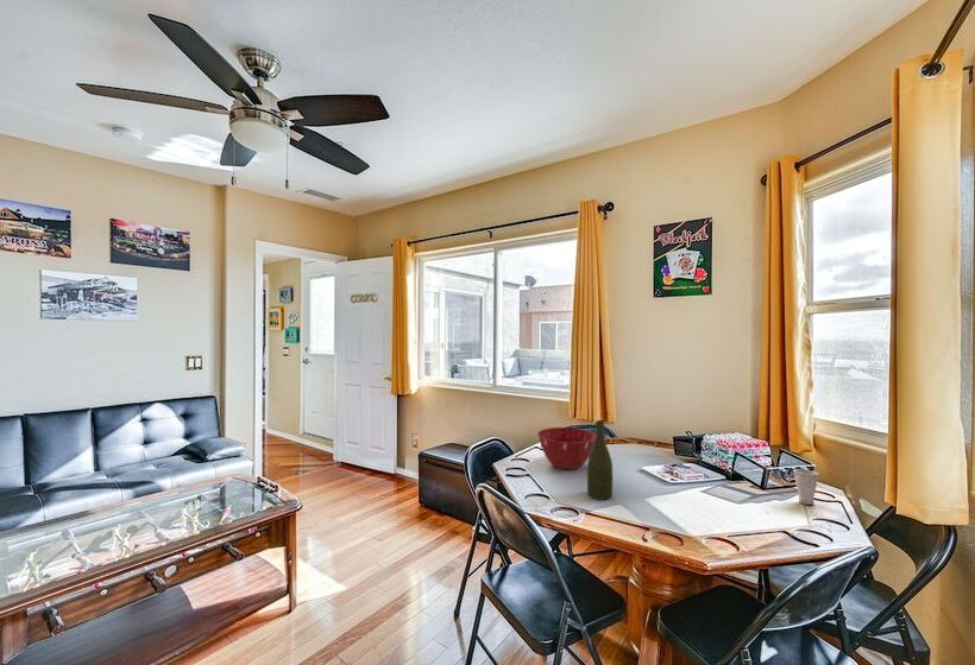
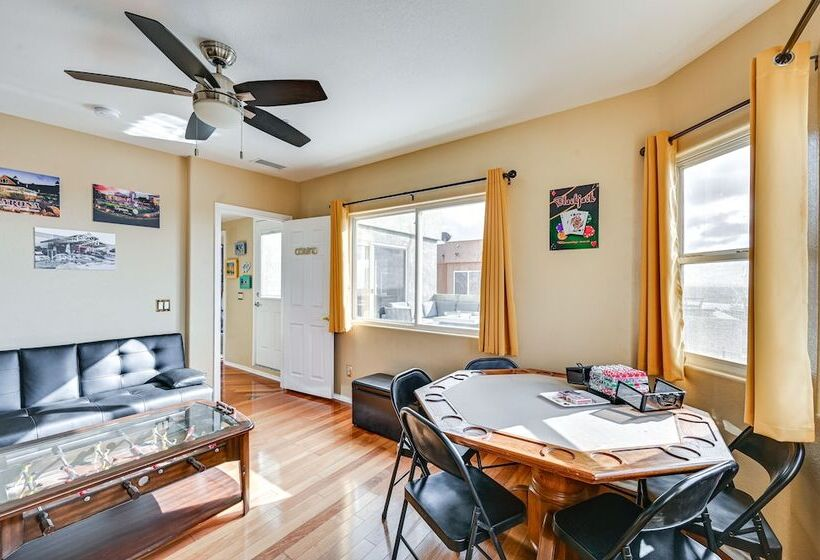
- bottle (599, 457)
- mixing bowl (566, 449)
- cup (805, 486)
